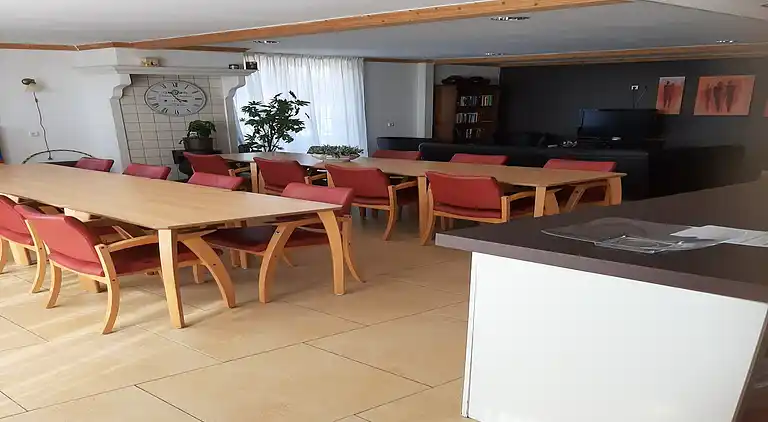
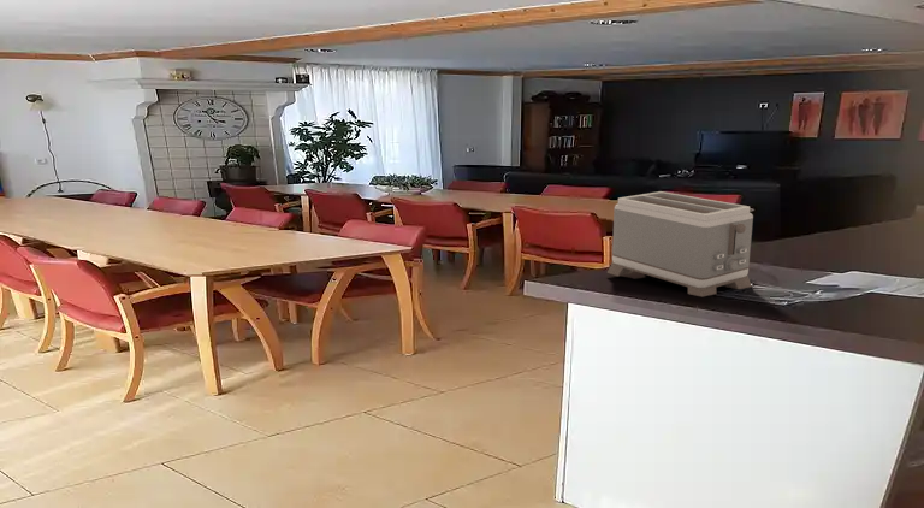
+ toaster (683, 242)
